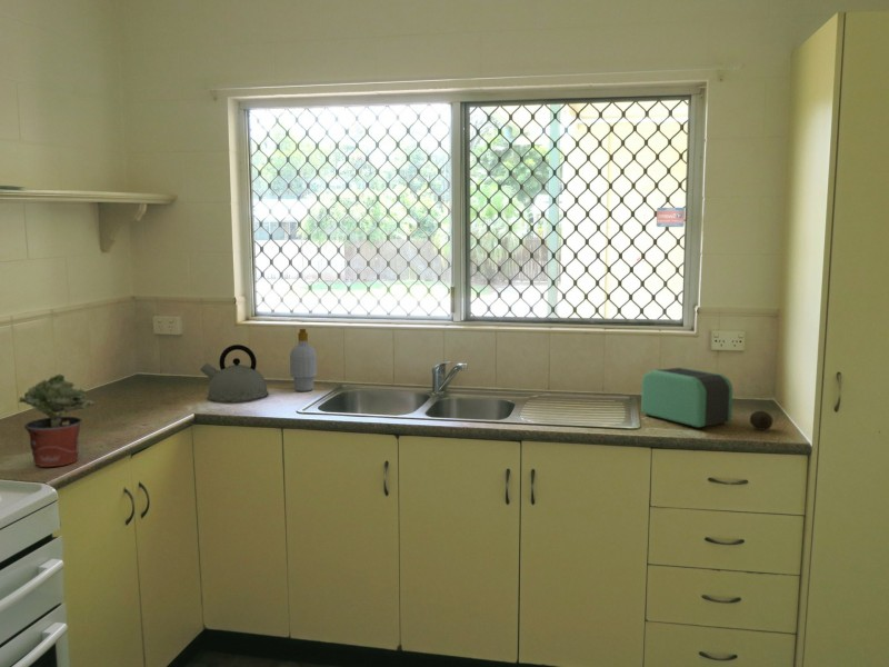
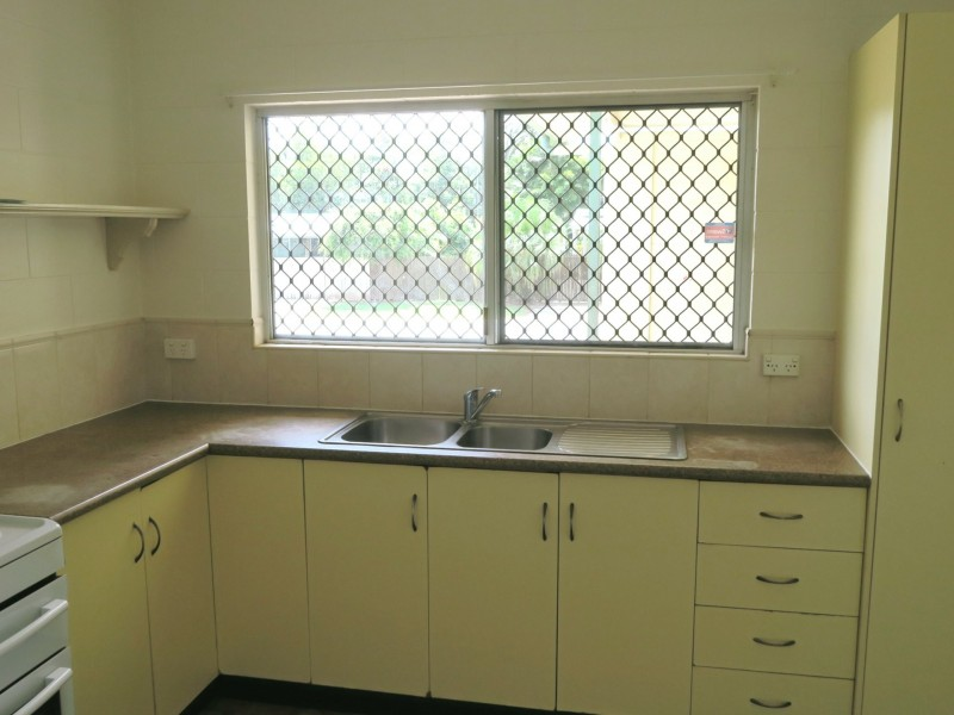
- soap bottle (302, 359)
- fruit (760, 419)
- toaster (686, 396)
- kettle (233, 370)
- potted plant (59, 418)
